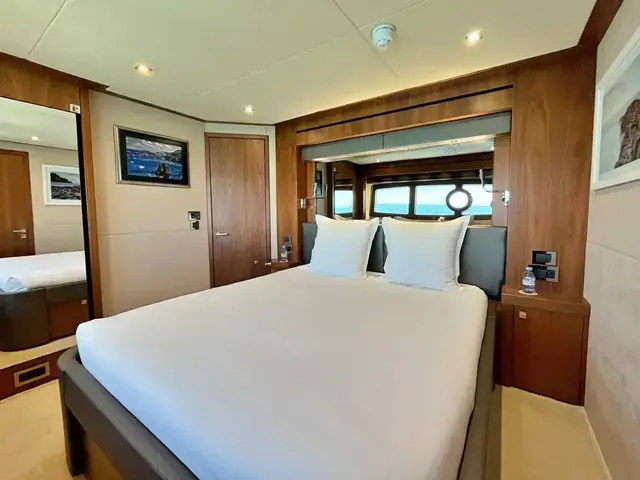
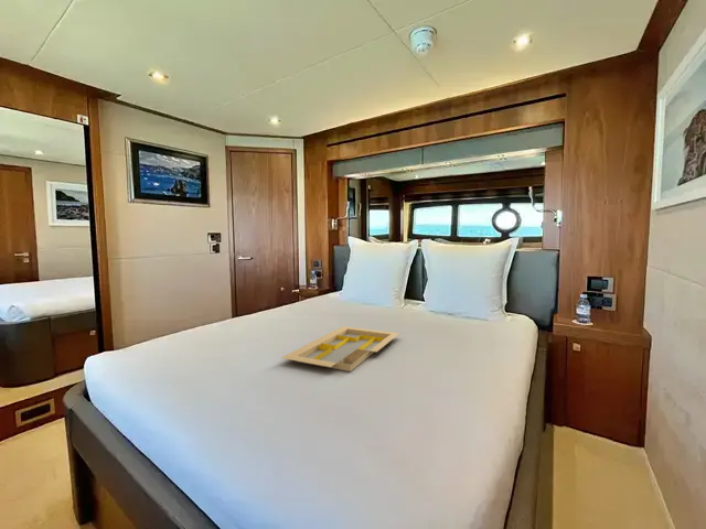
+ serving tray (346, 346)
